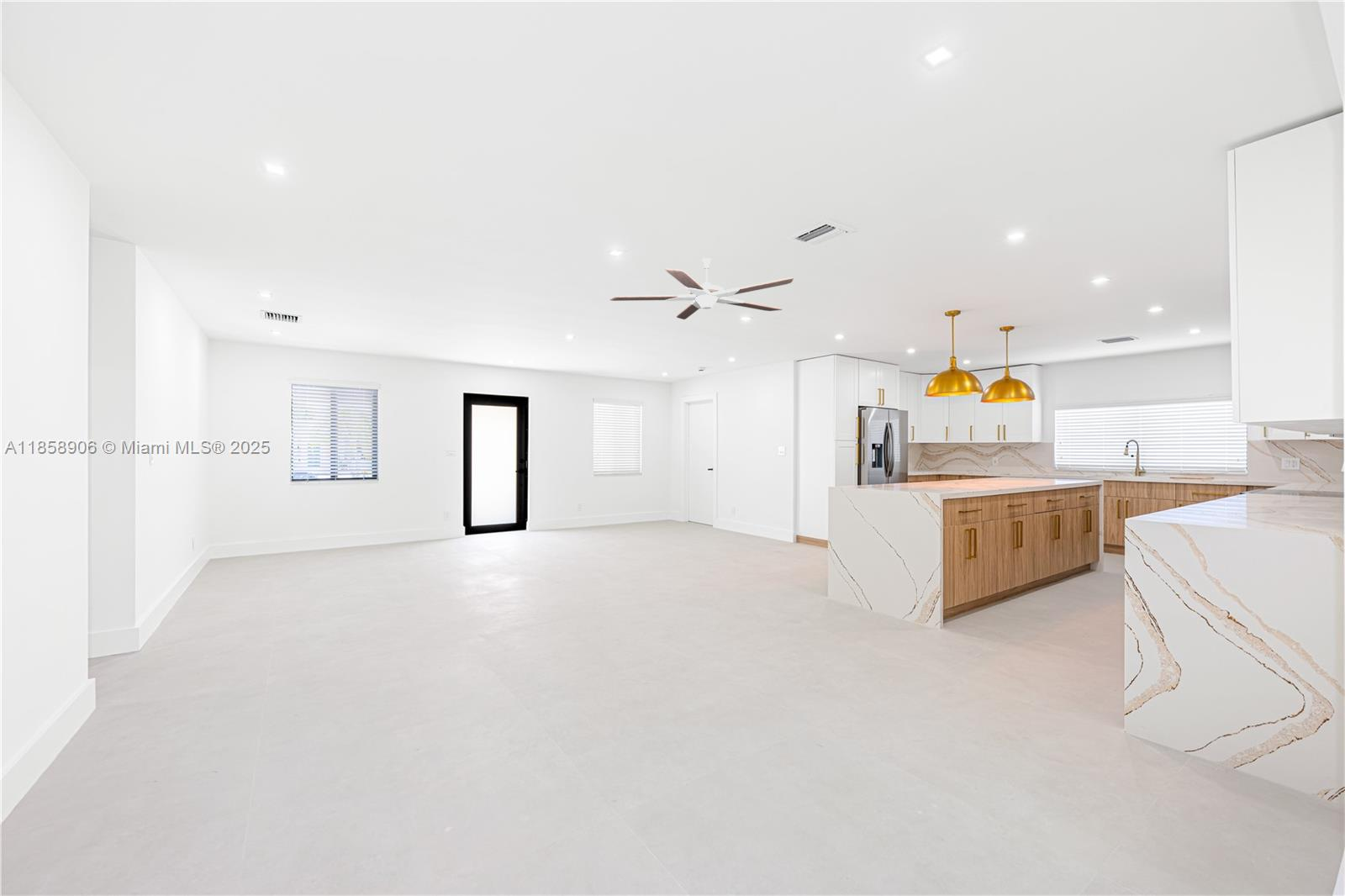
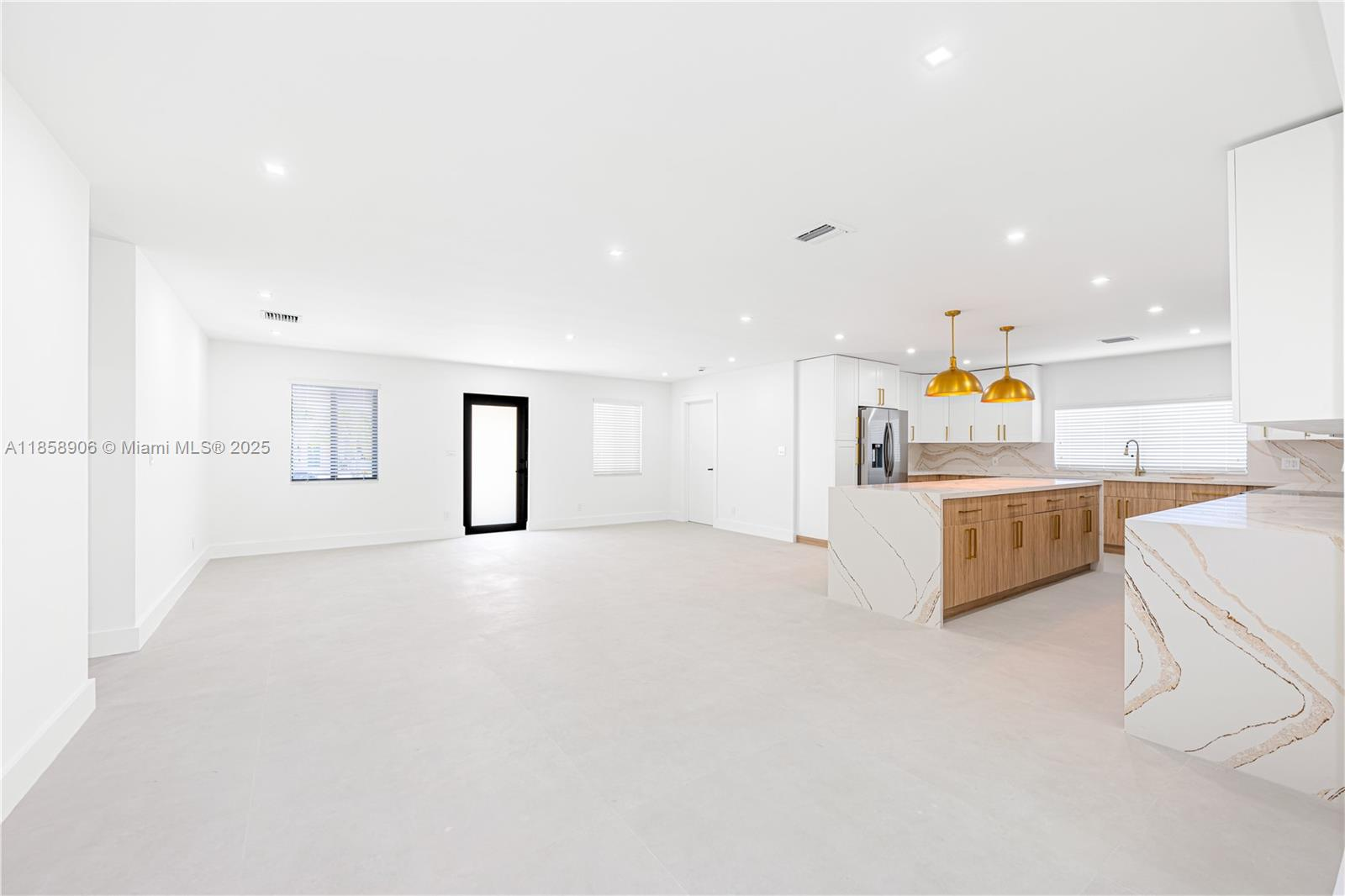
- ceiling fan (699, 284)
